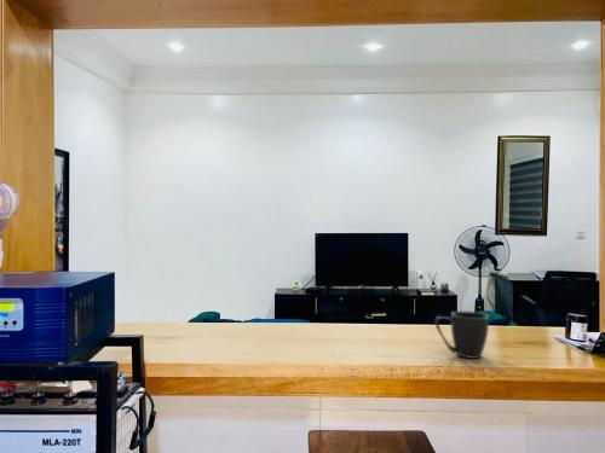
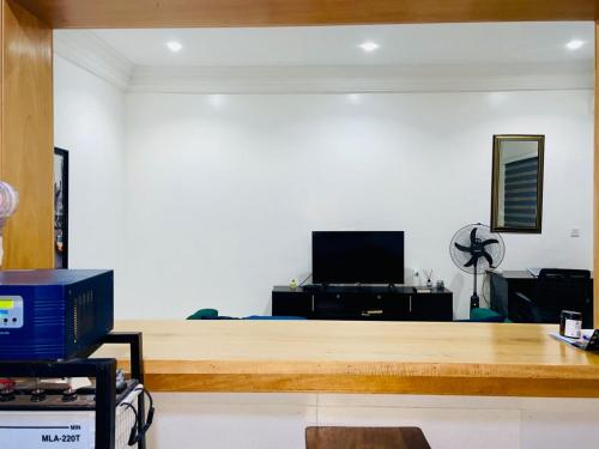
- mug (460, 333)
